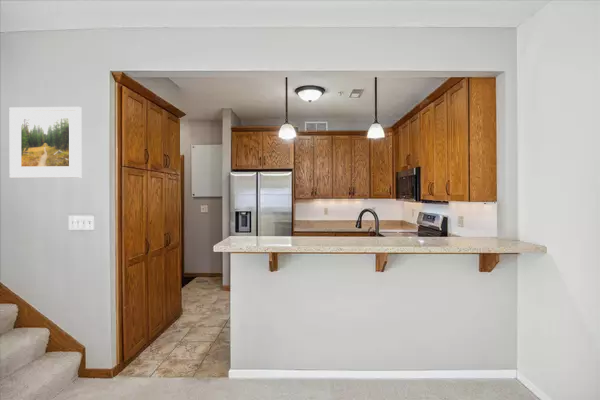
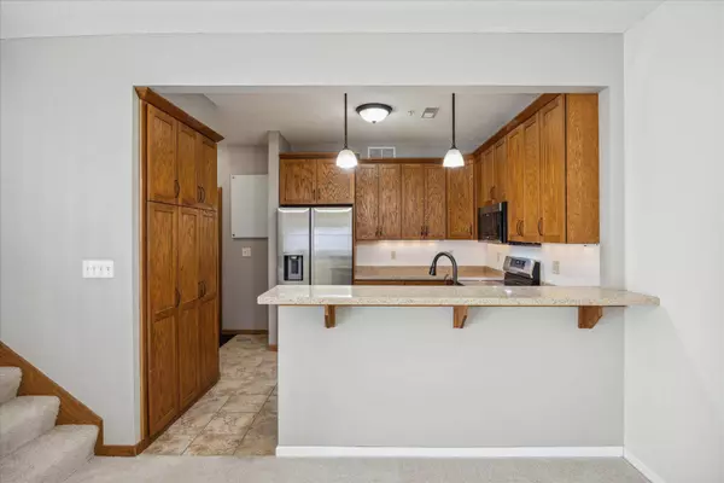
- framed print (45, 142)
